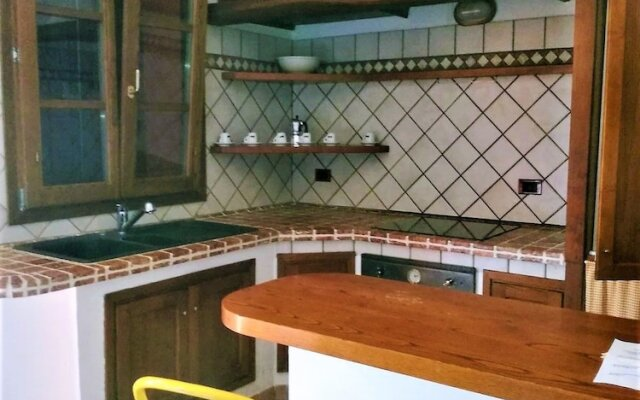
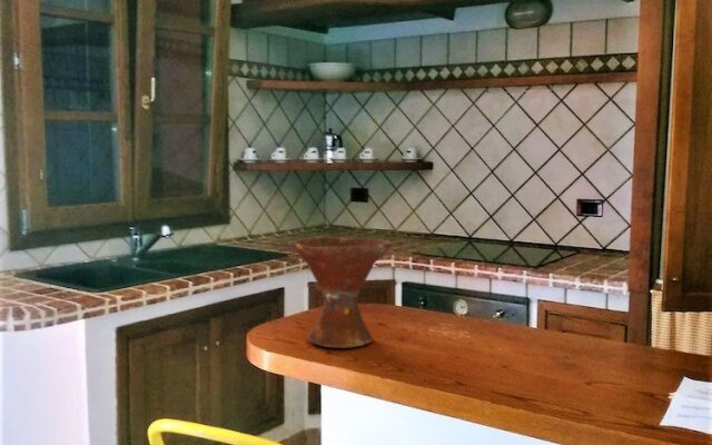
+ bowl (340, 290)
